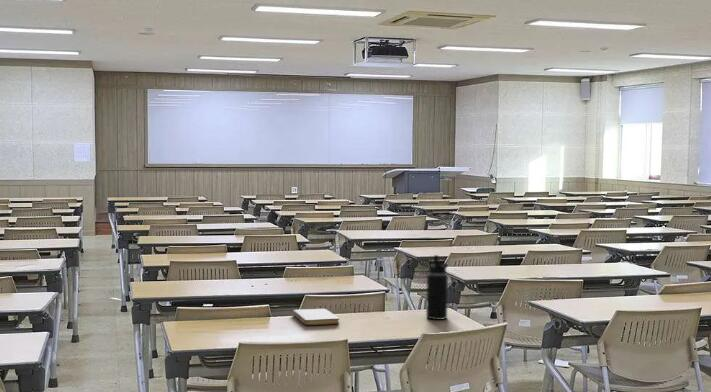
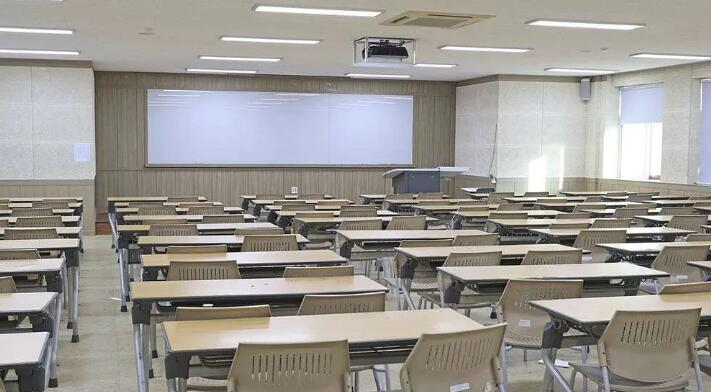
- water bottle (437, 287)
- notebook (315, 316)
